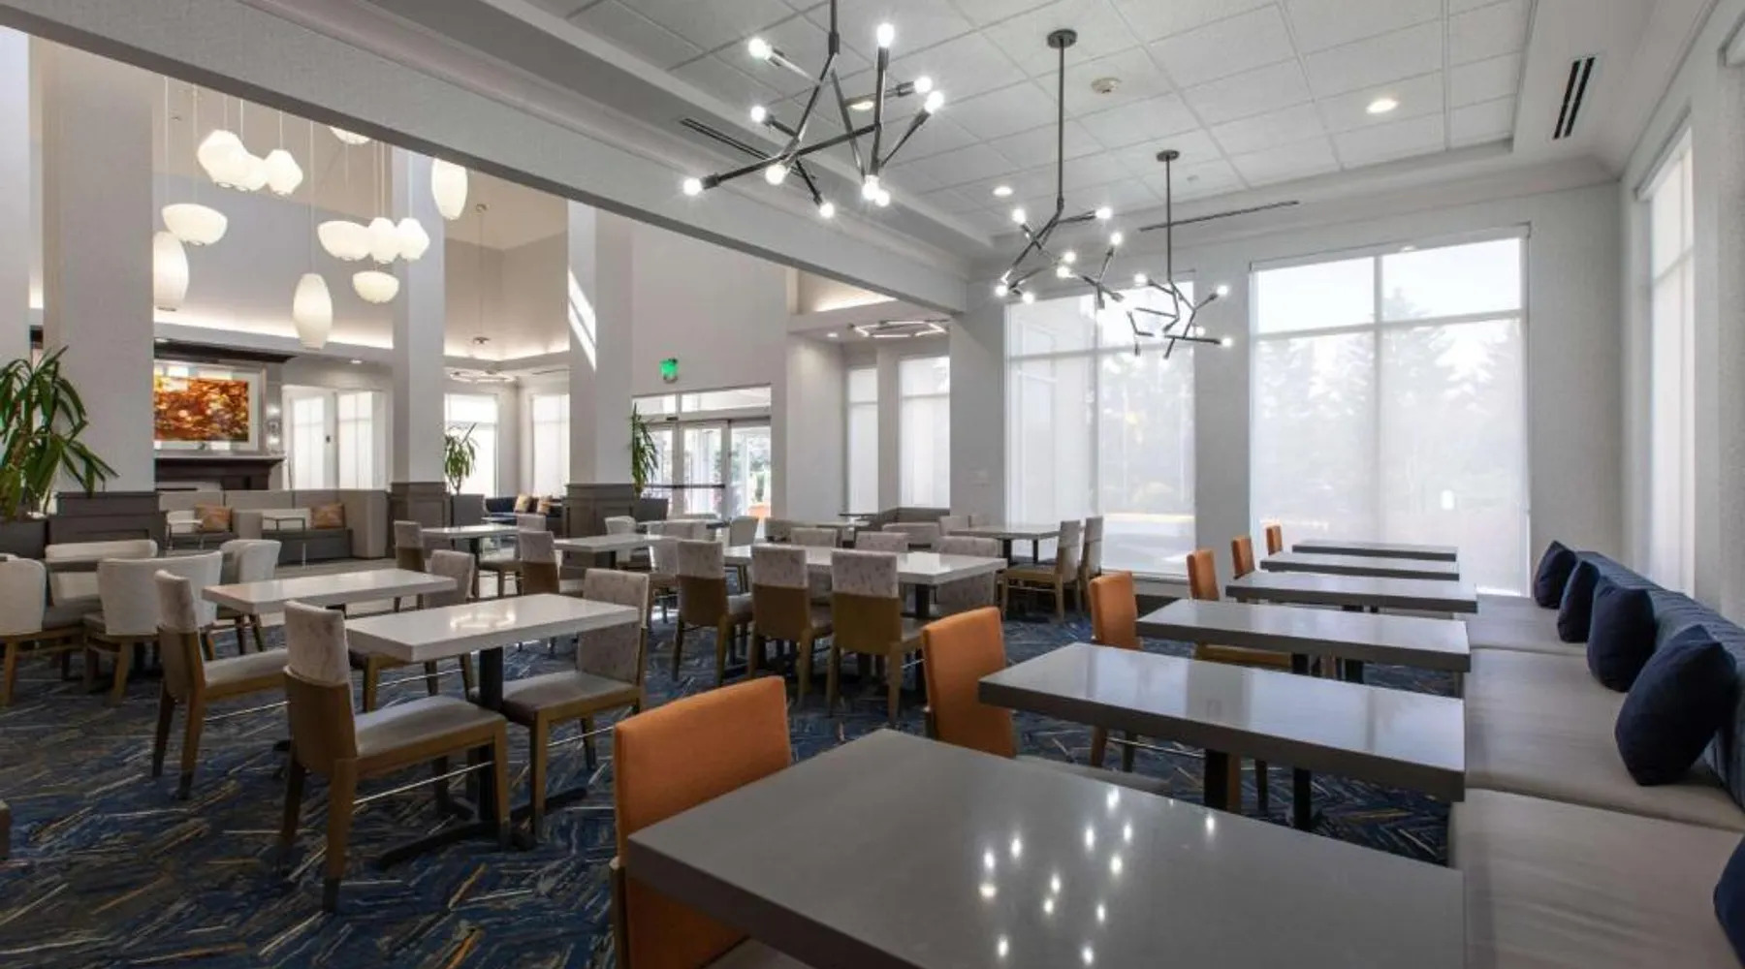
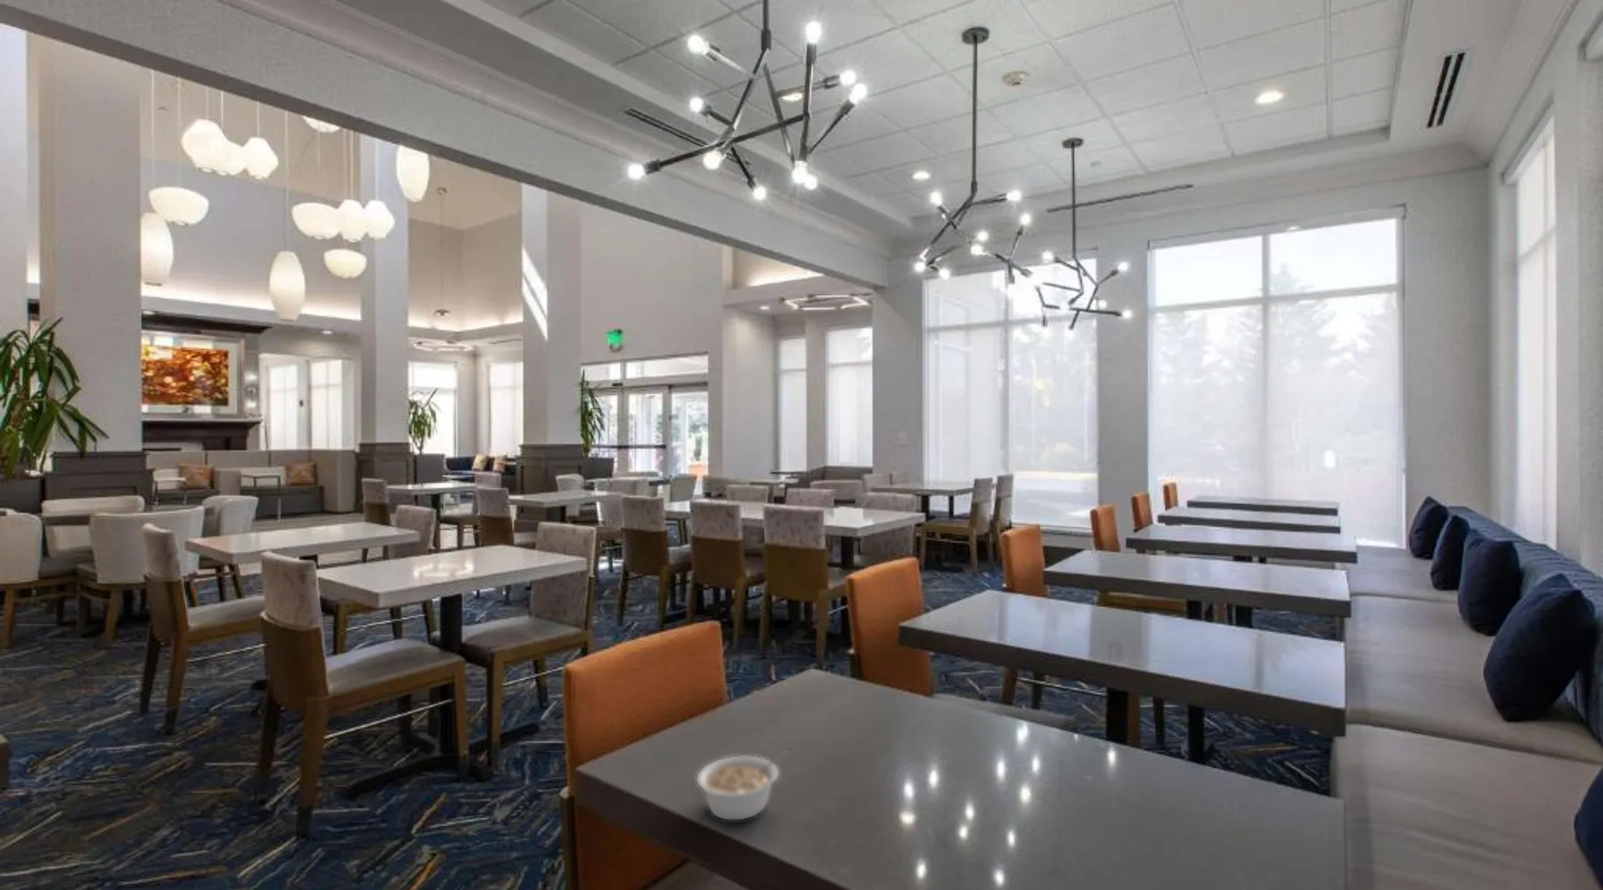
+ legume (739, 785)
